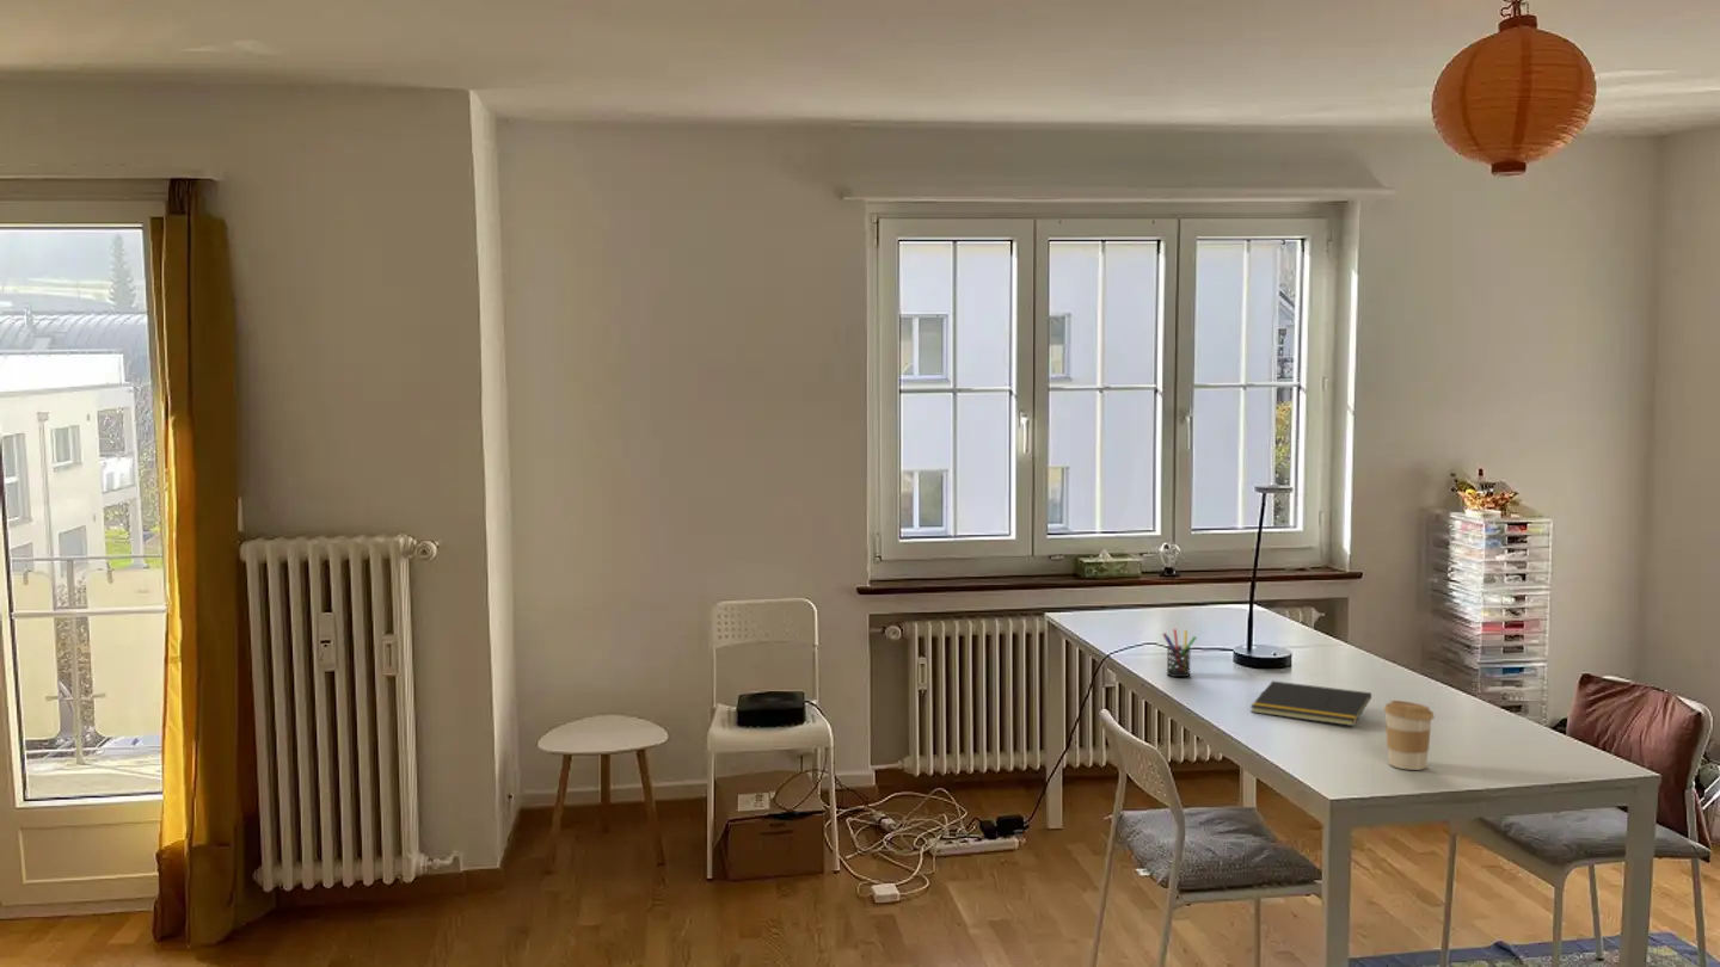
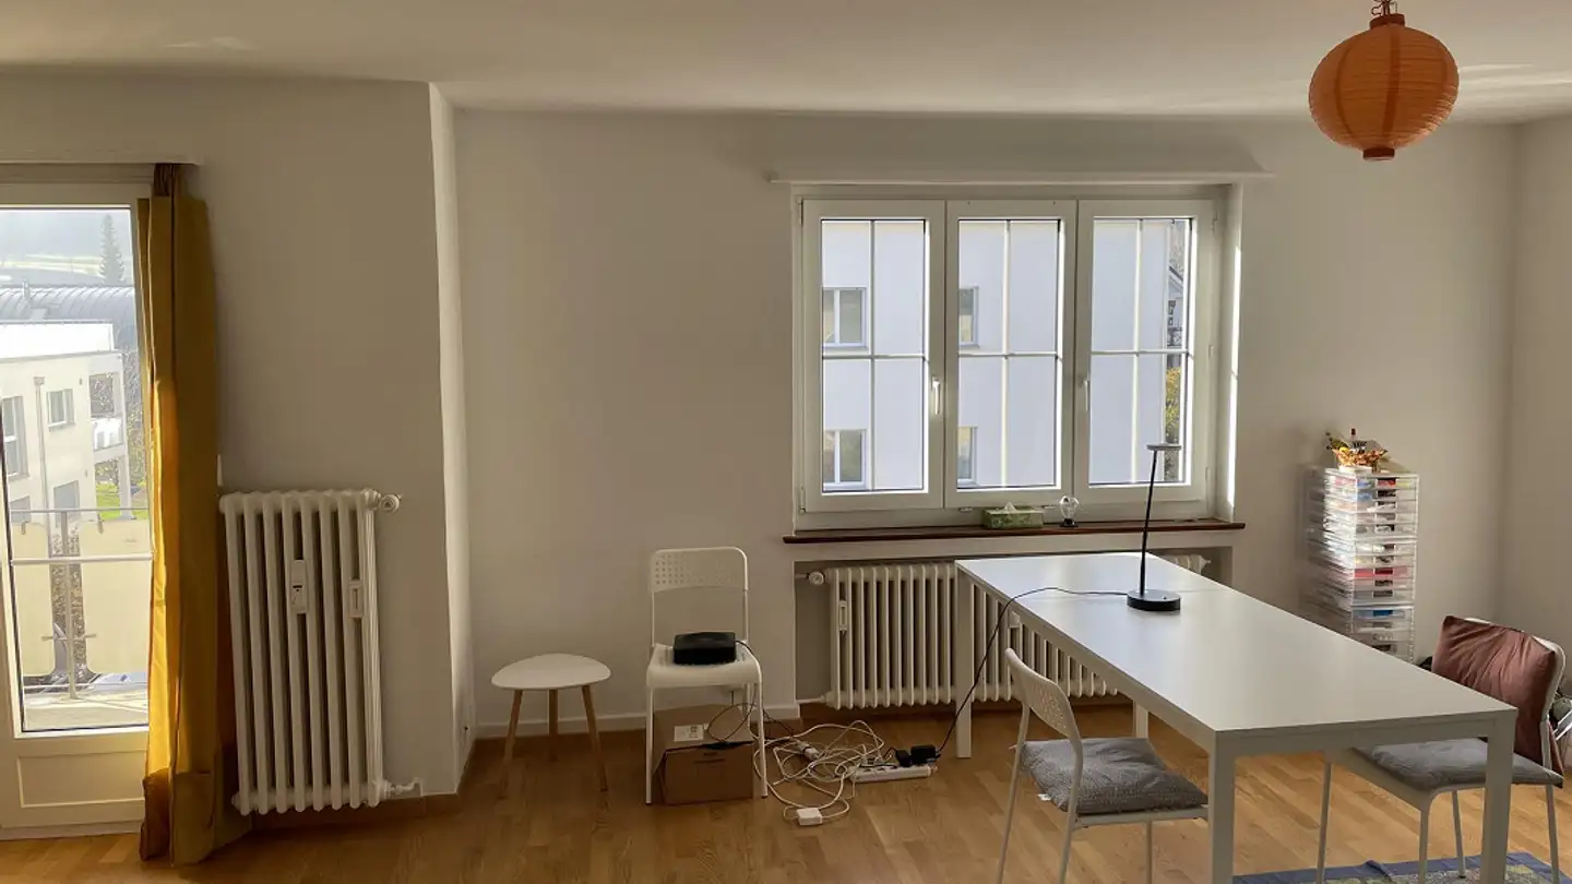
- pen holder (1180, 652)
- coffee cup (1408, 733)
- notepad (1310, 702)
